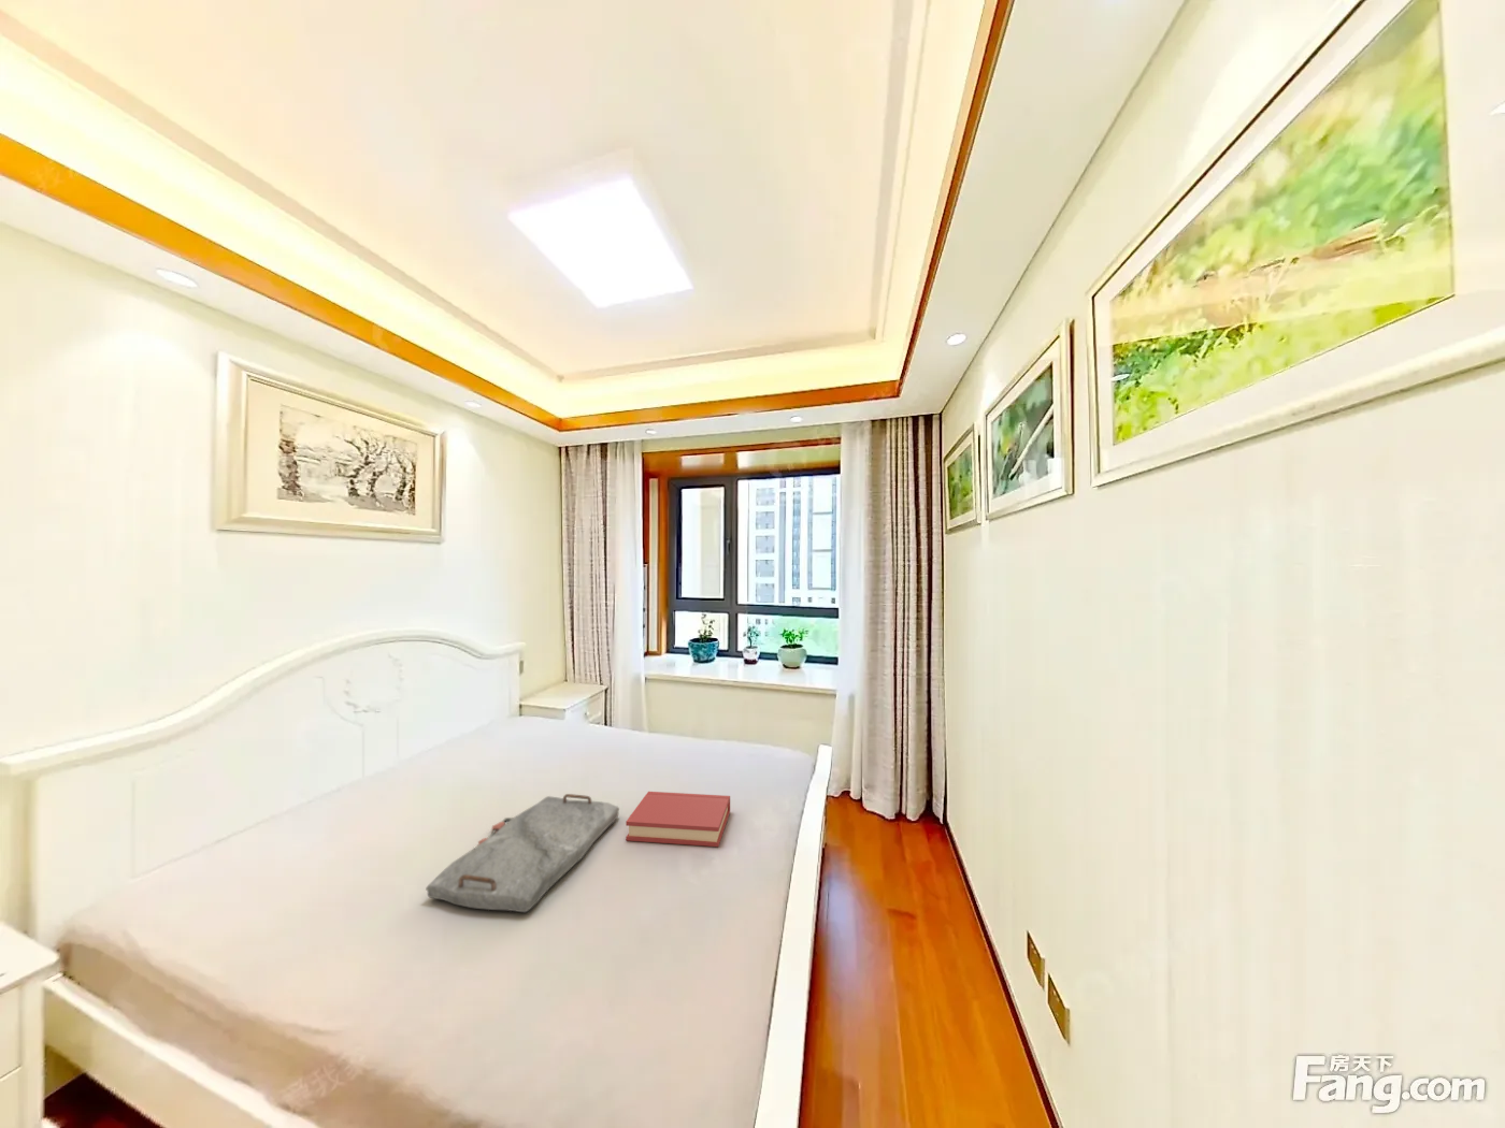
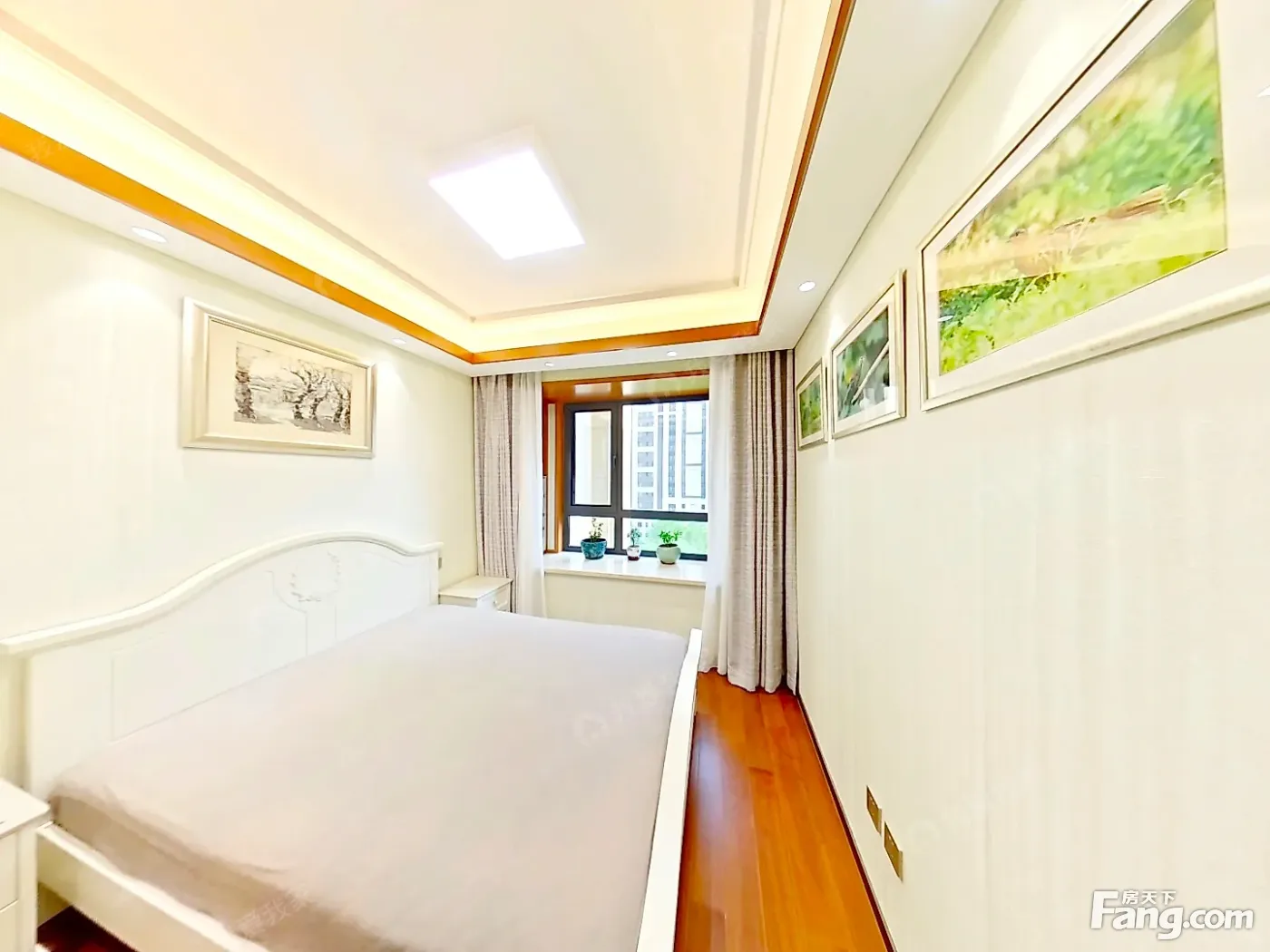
- serving tray (526, 840)
- hardback book (680, 816)
